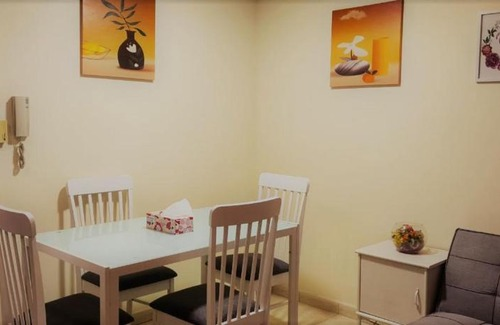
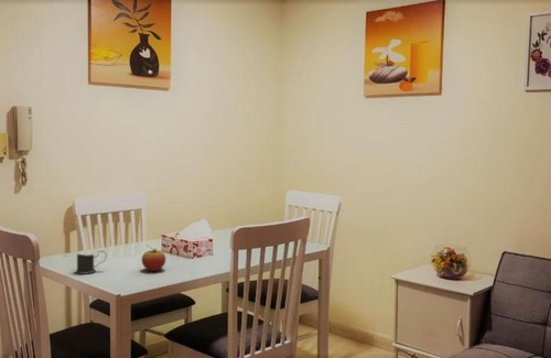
+ fruit (153, 258)
+ mug (90, 261)
